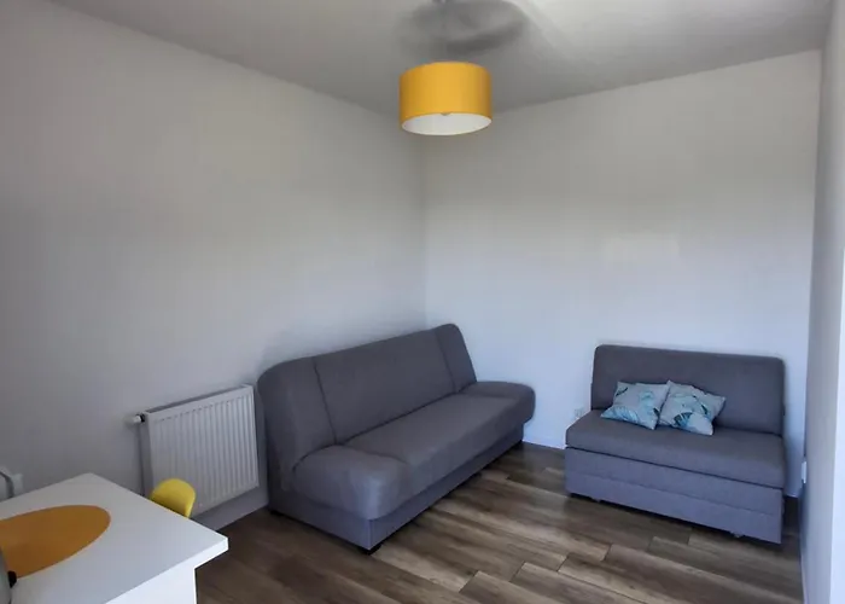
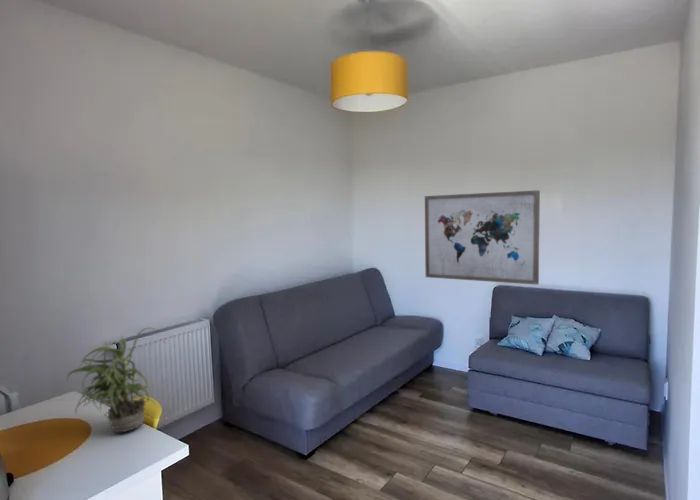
+ wall art (478, 237)
+ potted plant (117, 381)
